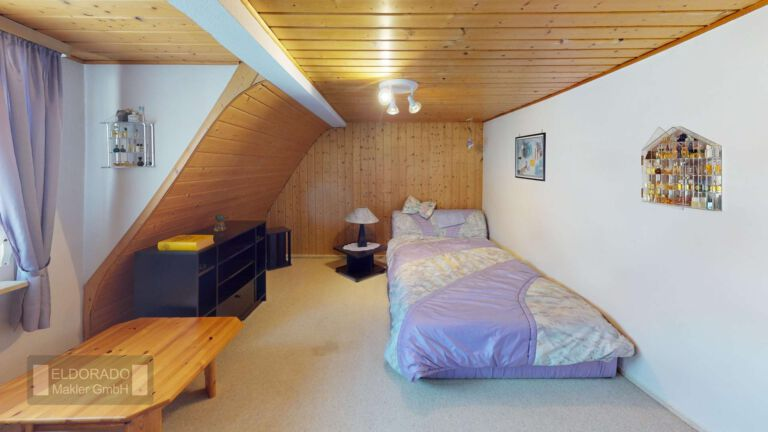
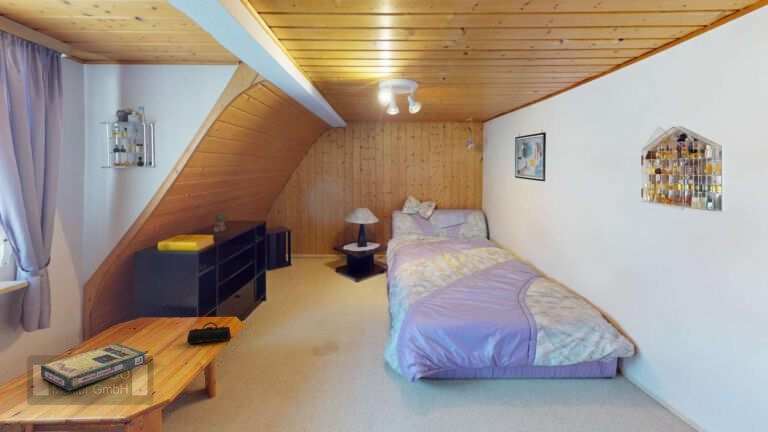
+ pencil case (209, 331)
+ video game box (95, 364)
